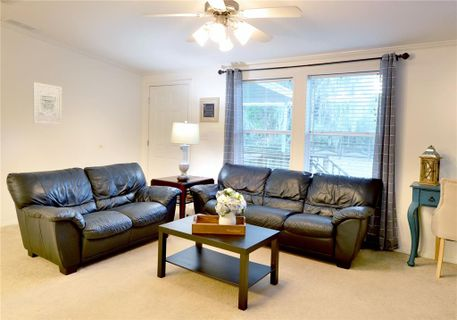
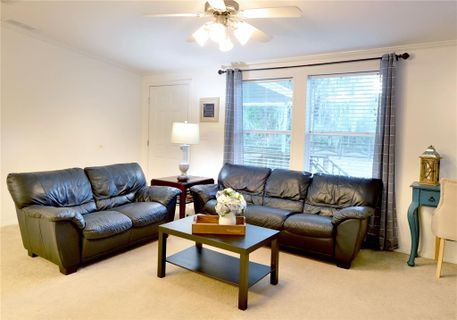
- wall art (48, 104)
